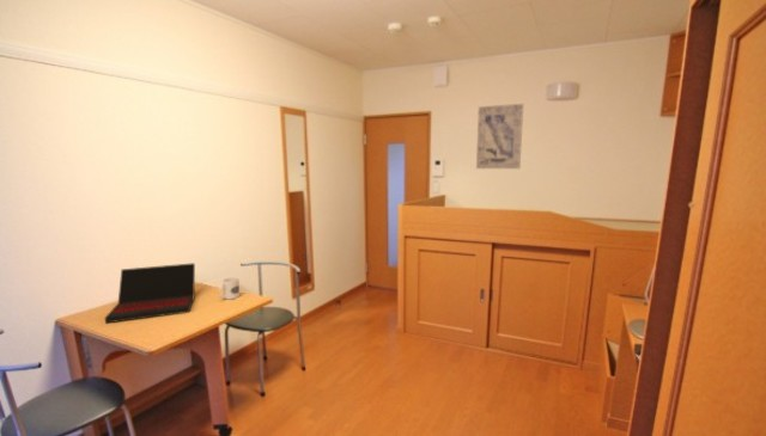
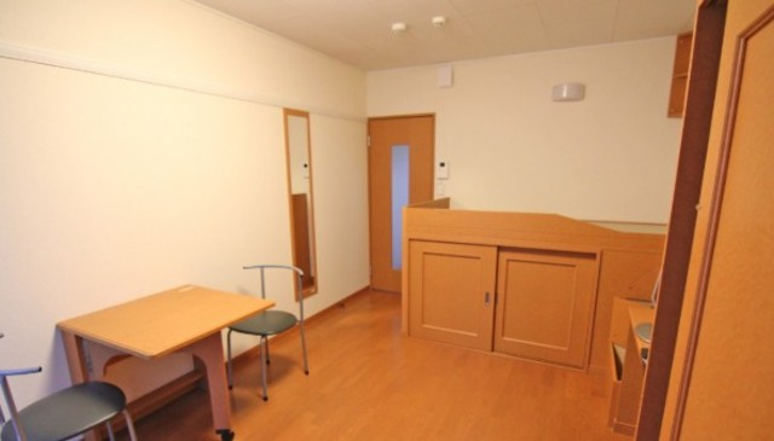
- mug (229, 289)
- wall art (499, 137)
- laptop (154, 289)
